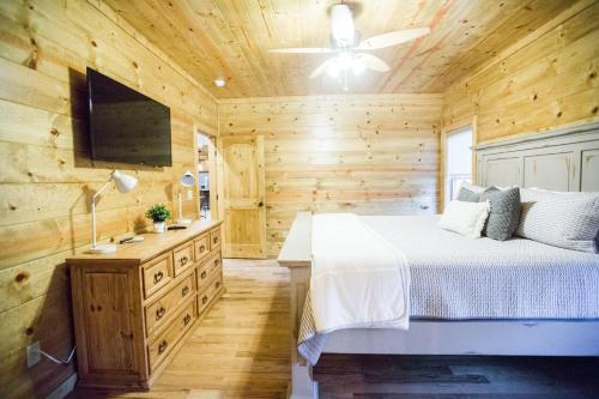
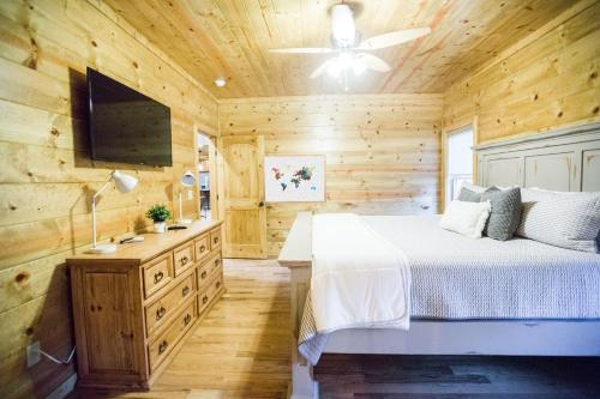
+ wall art (294, 179)
